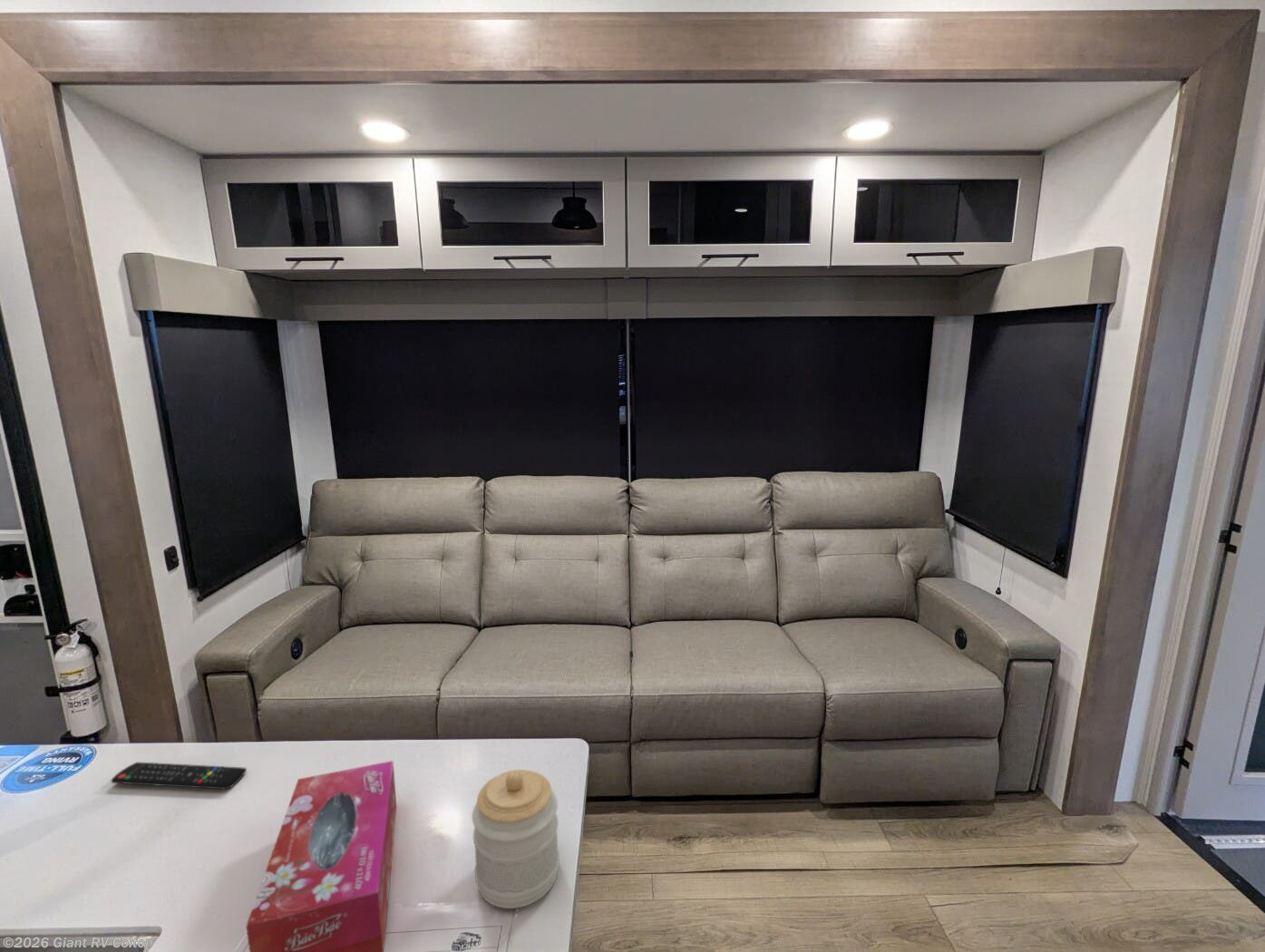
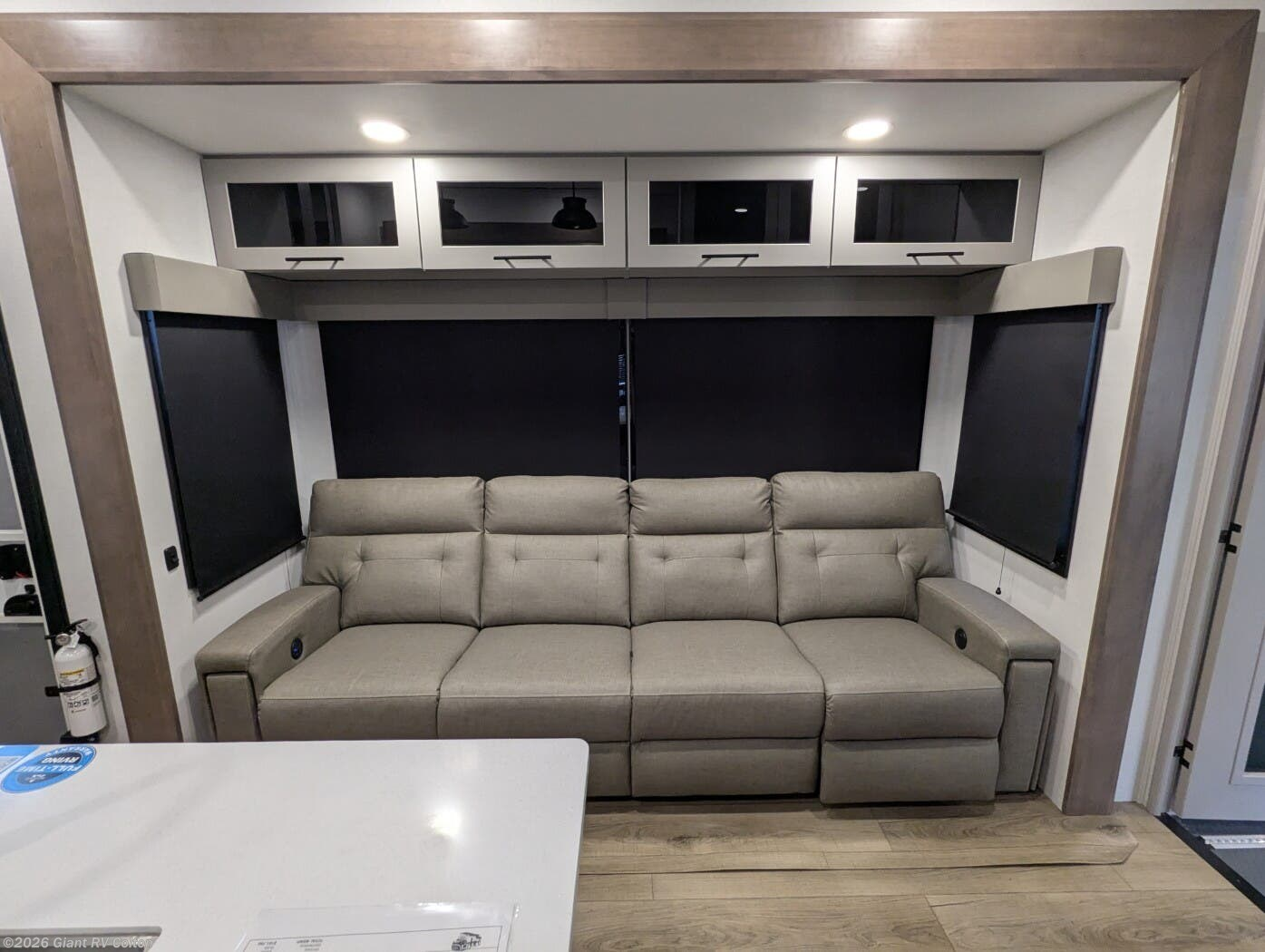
- jar (516, 824)
- tissue box (336, 857)
- remote control (178, 776)
